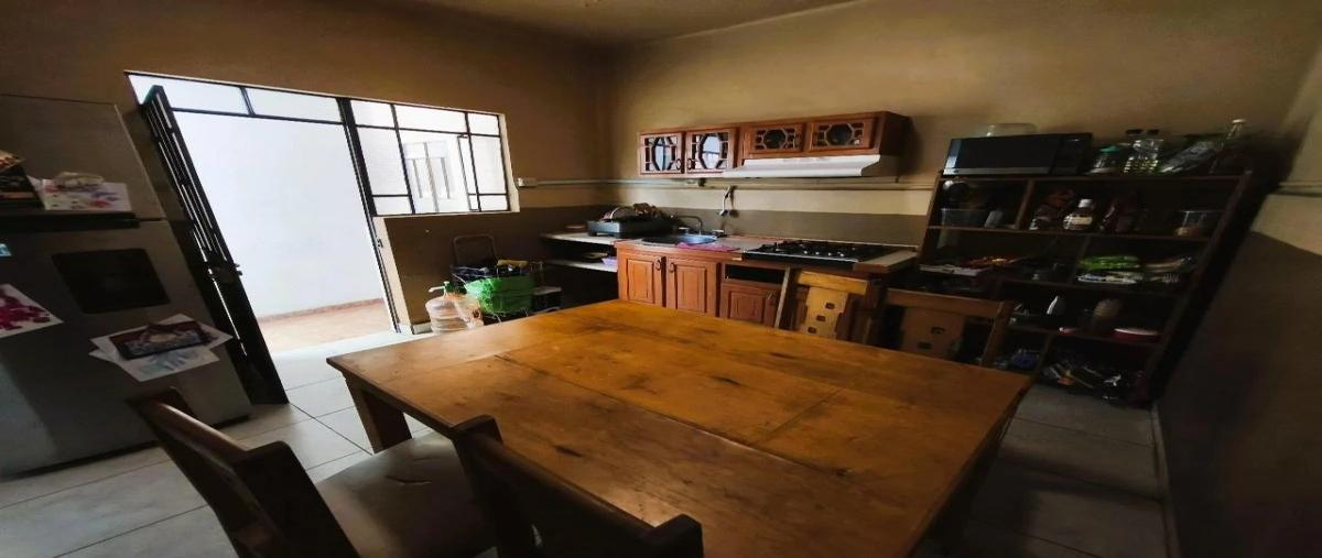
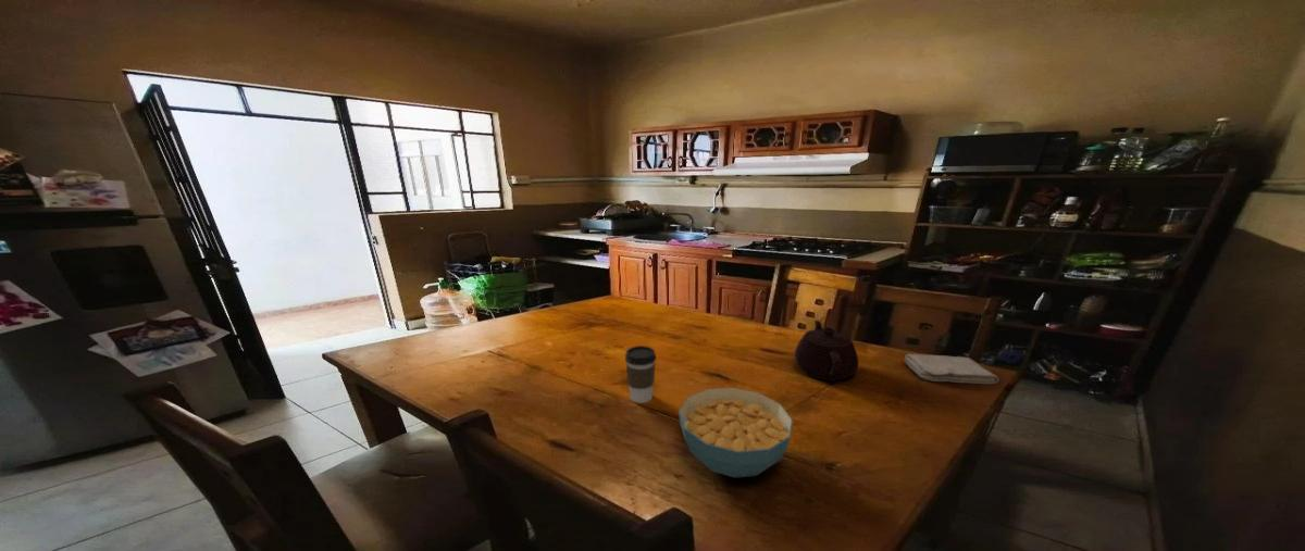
+ washcloth (947, 367)
+ cereal bowl (733, 439)
+ teapot (825, 349)
+ coffee cup (641, 374)
